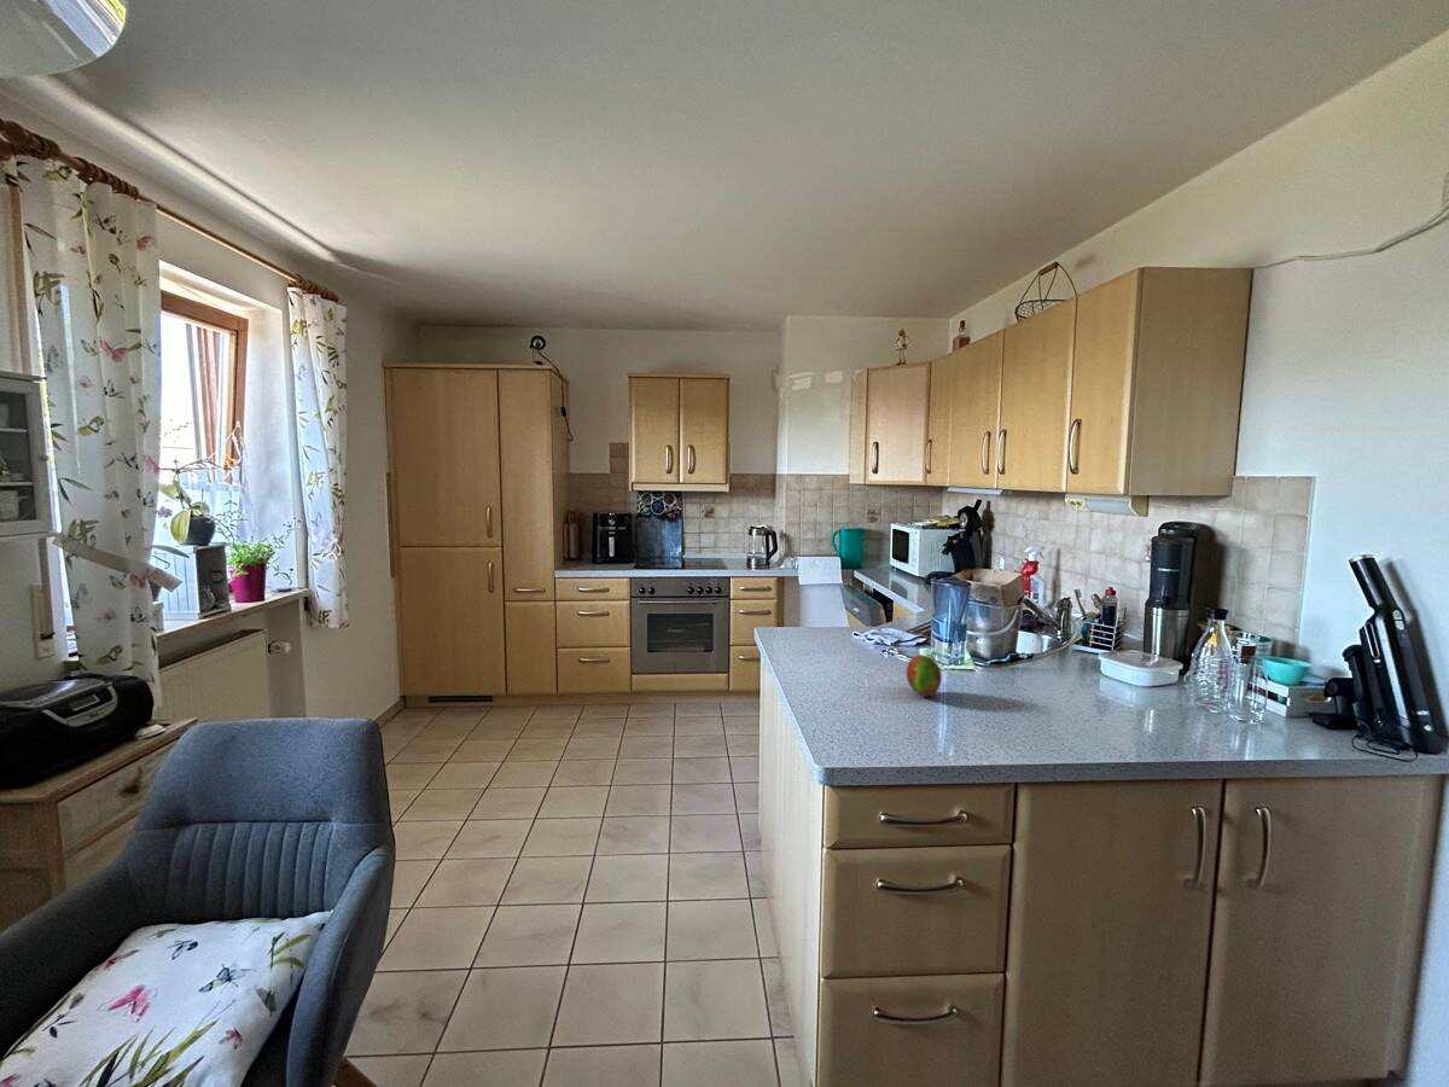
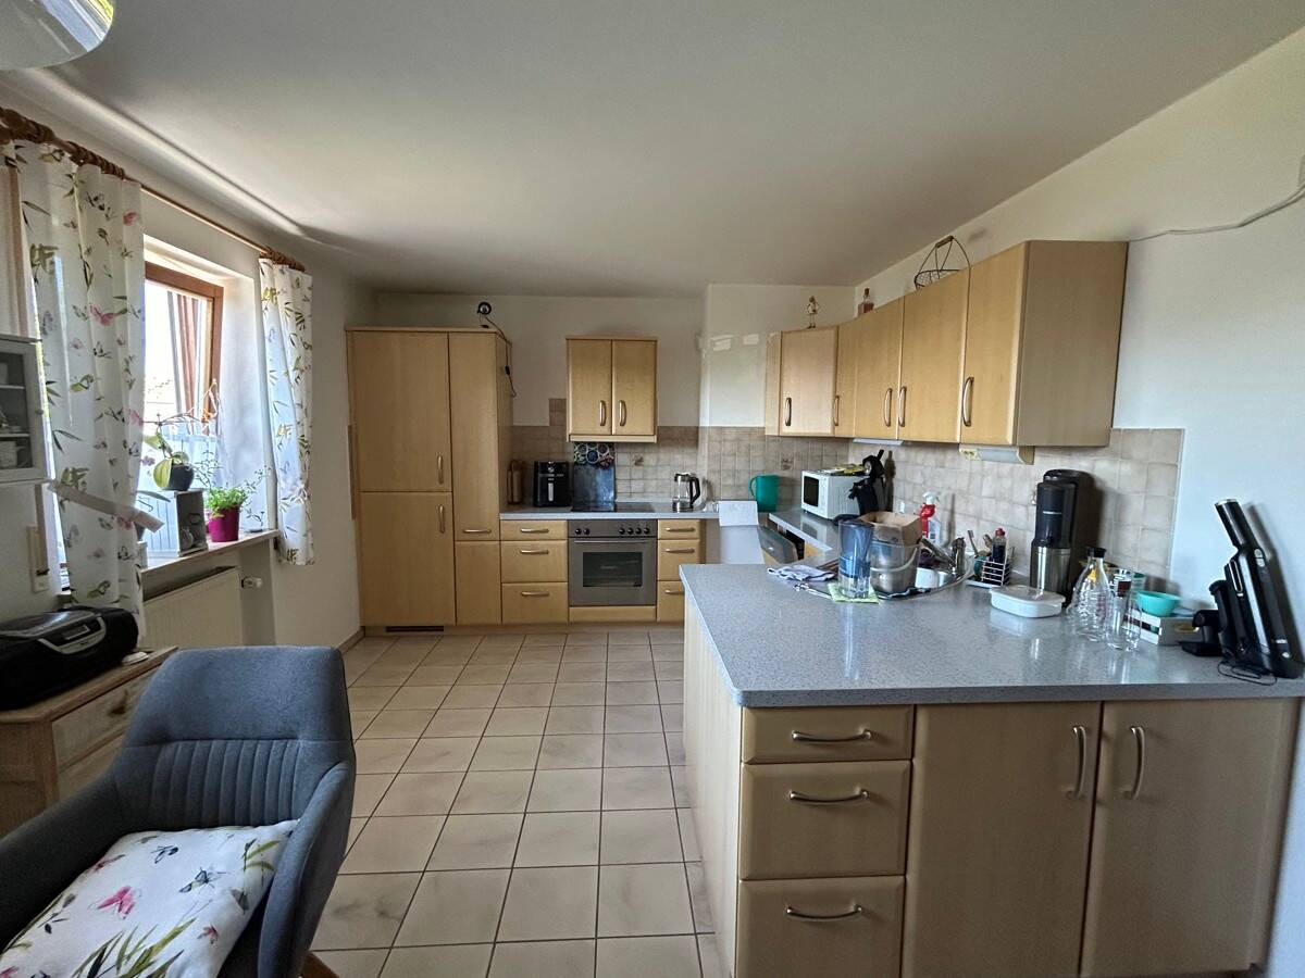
- fruit (924, 675)
